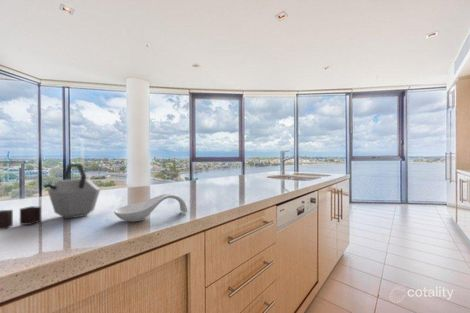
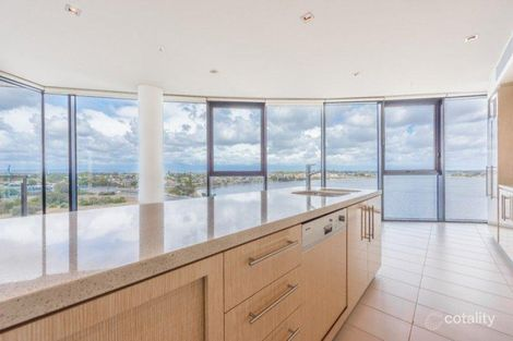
- spoon rest (152, 206)
- kettle (49, 192)
